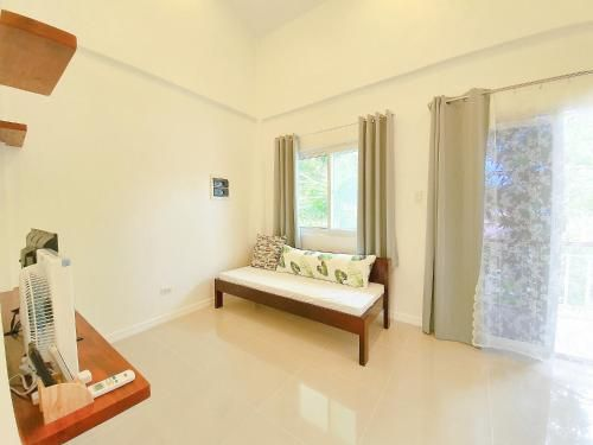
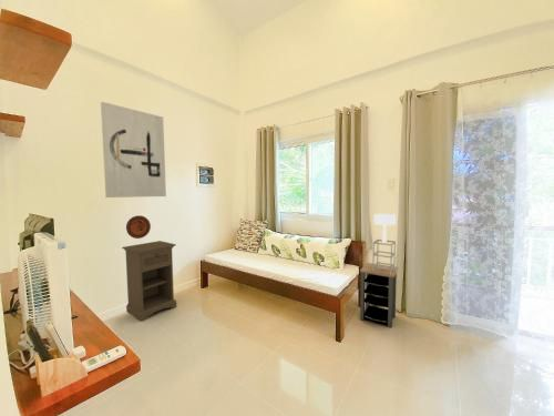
+ table lamp (382, 243)
+ decorative plate (138, 226)
+ wall art (136, 153)
+ nightstand (151, 277)
+ side table (378, 293)
